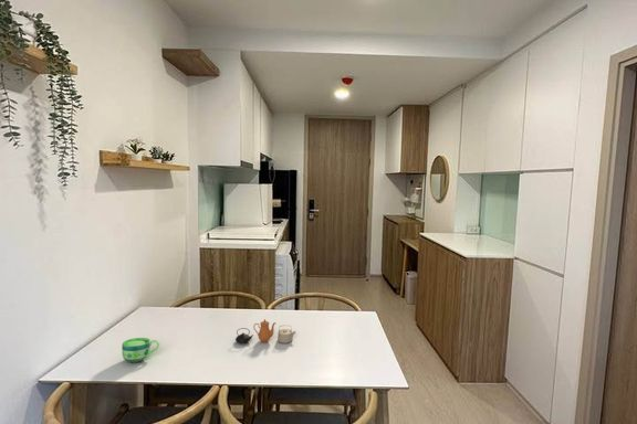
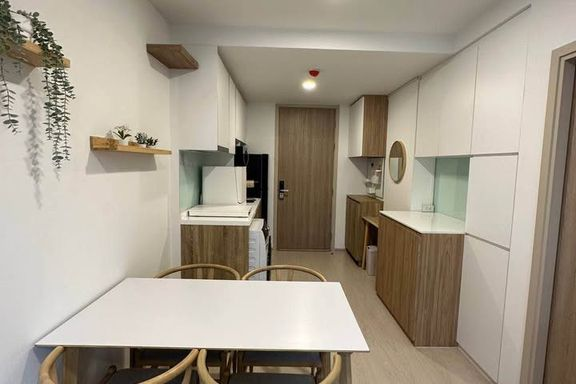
- cup (140, 349)
- teapot (265, 329)
